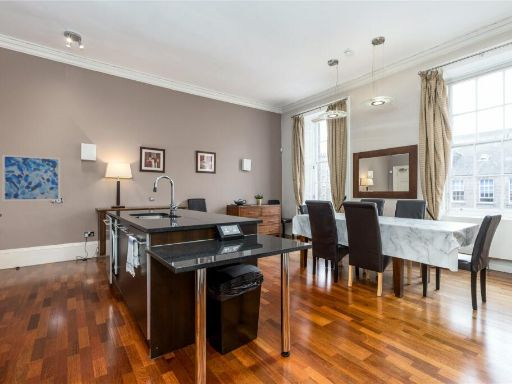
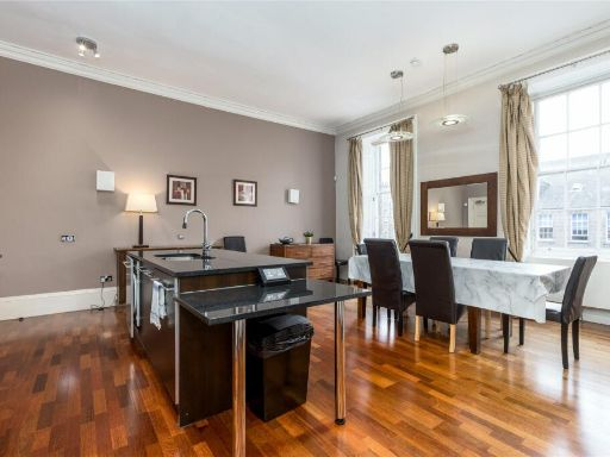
- wall art (32, 178)
